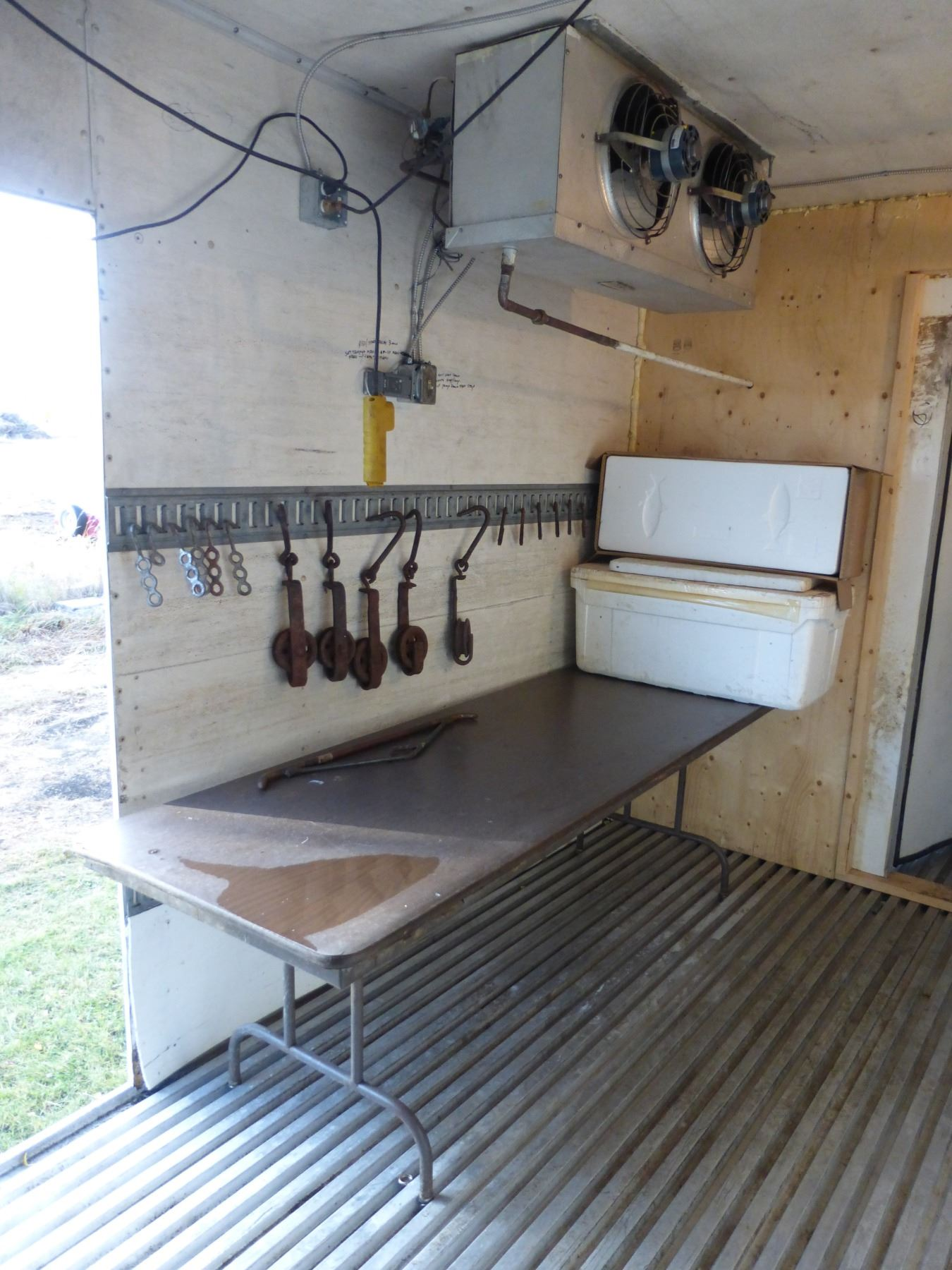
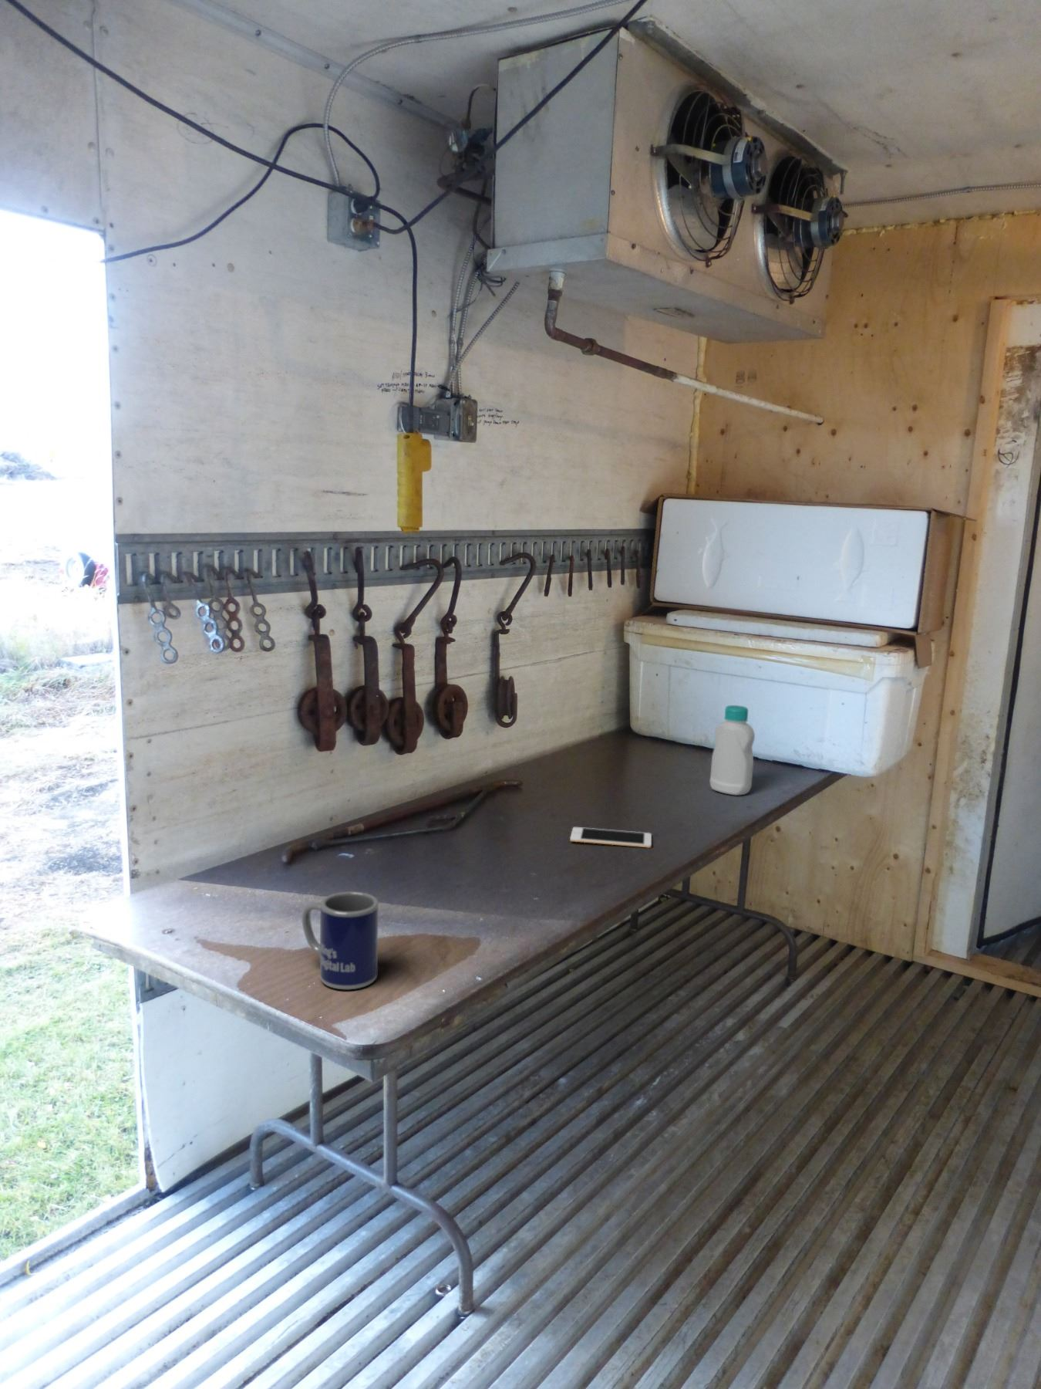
+ bottle (734, 748)
+ mug (338, 936)
+ cell phone (611, 837)
